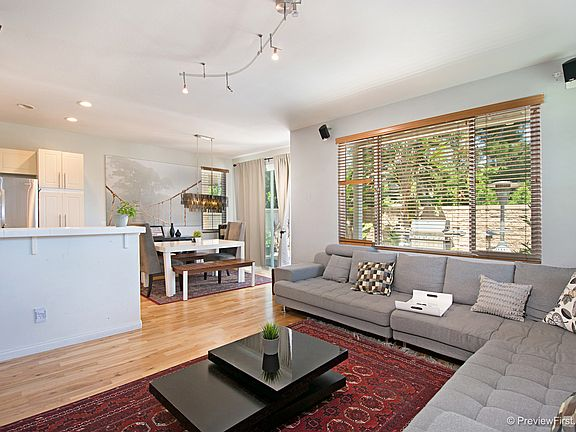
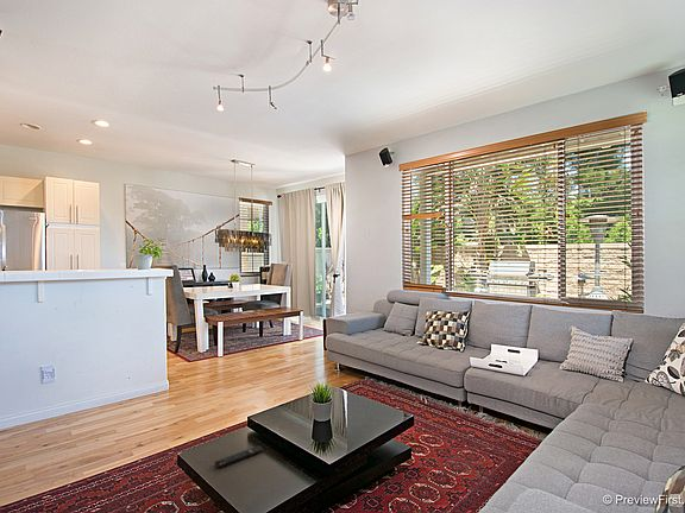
+ remote control (239, 456)
